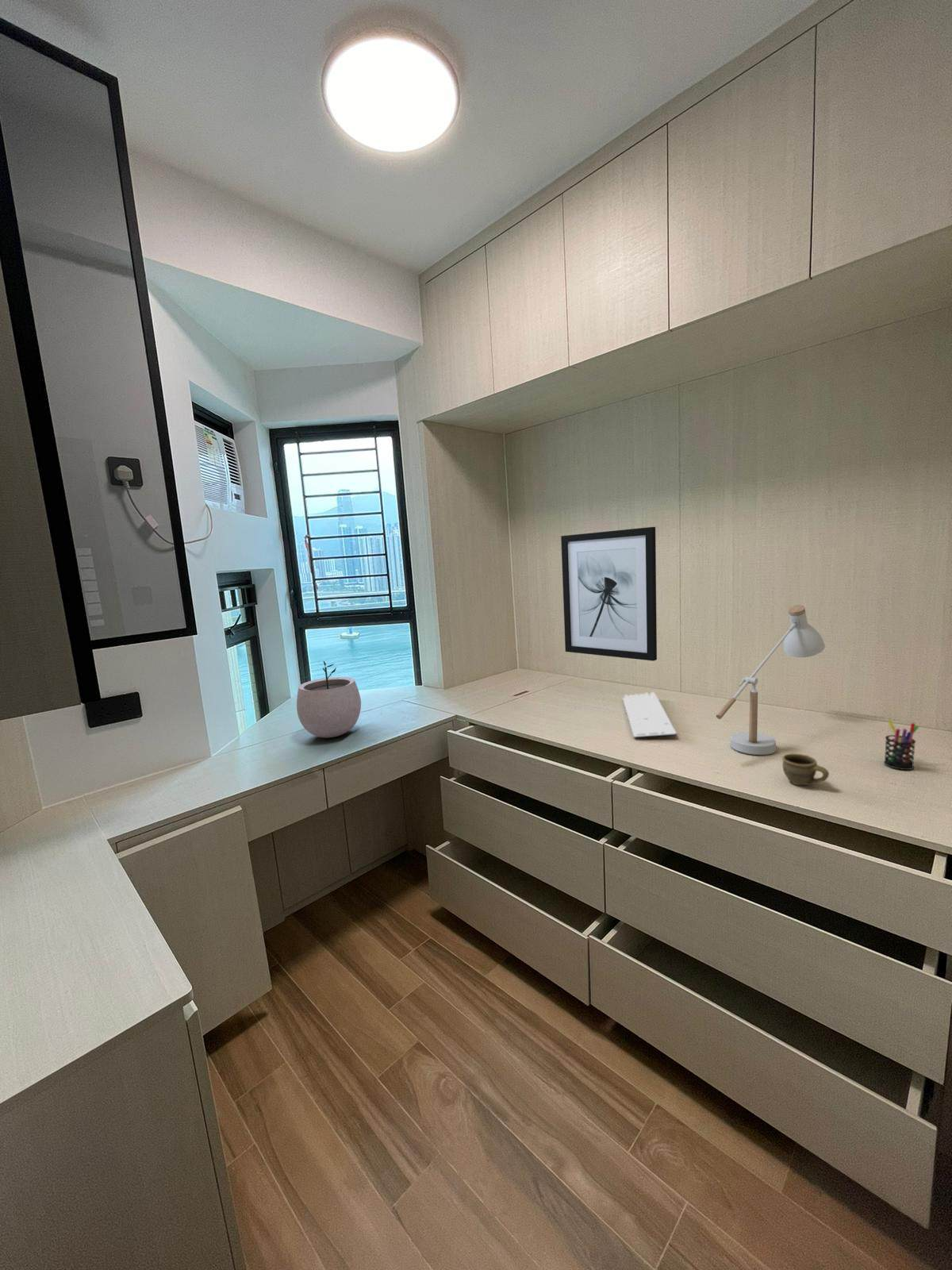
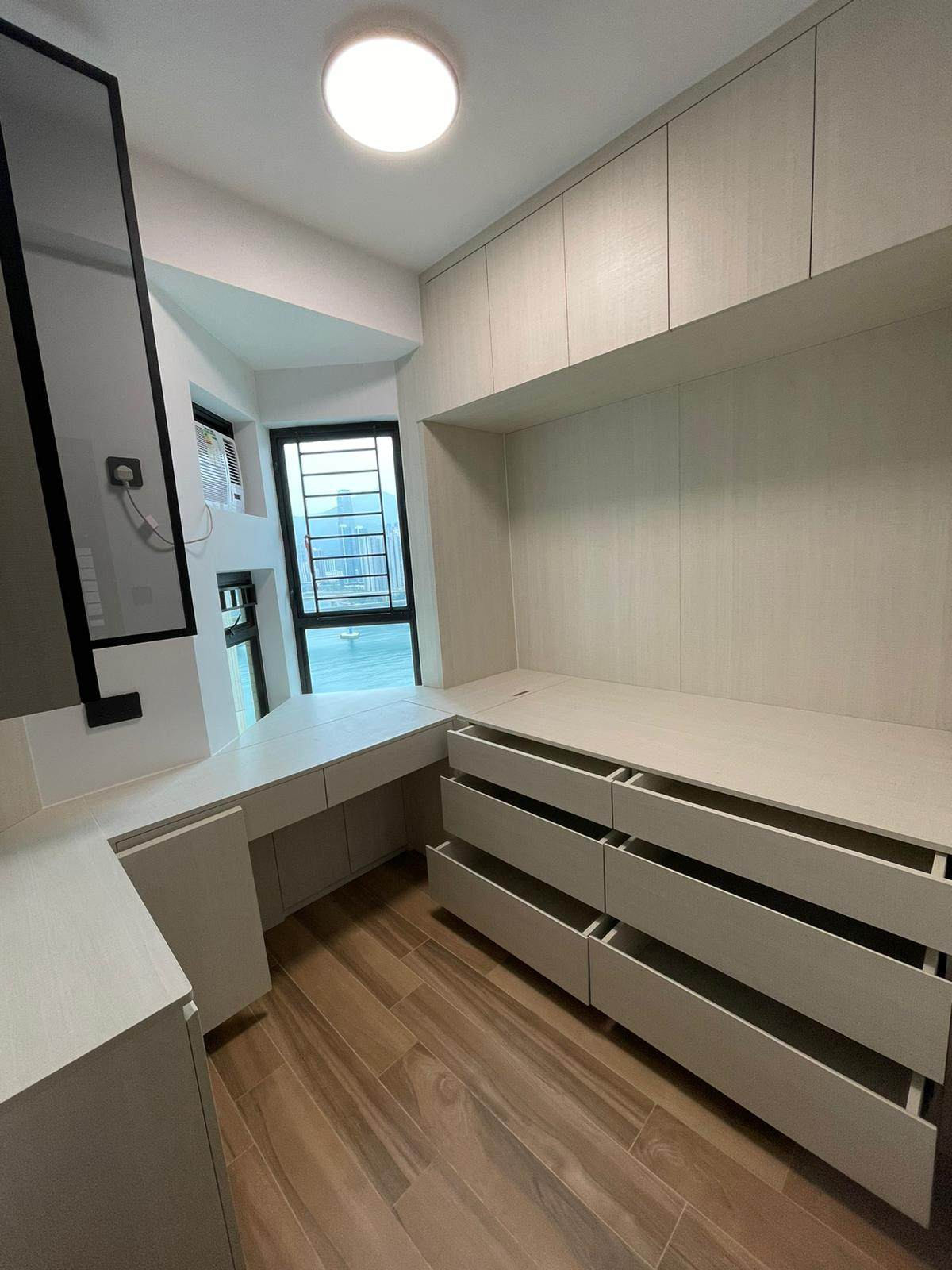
- desk lamp (757, 679)
- pen holder (904, 742)
- plant pot (328, 698)
- wall art (606, 595)
- cup (804, 772)
- keyboard (646, 712)
